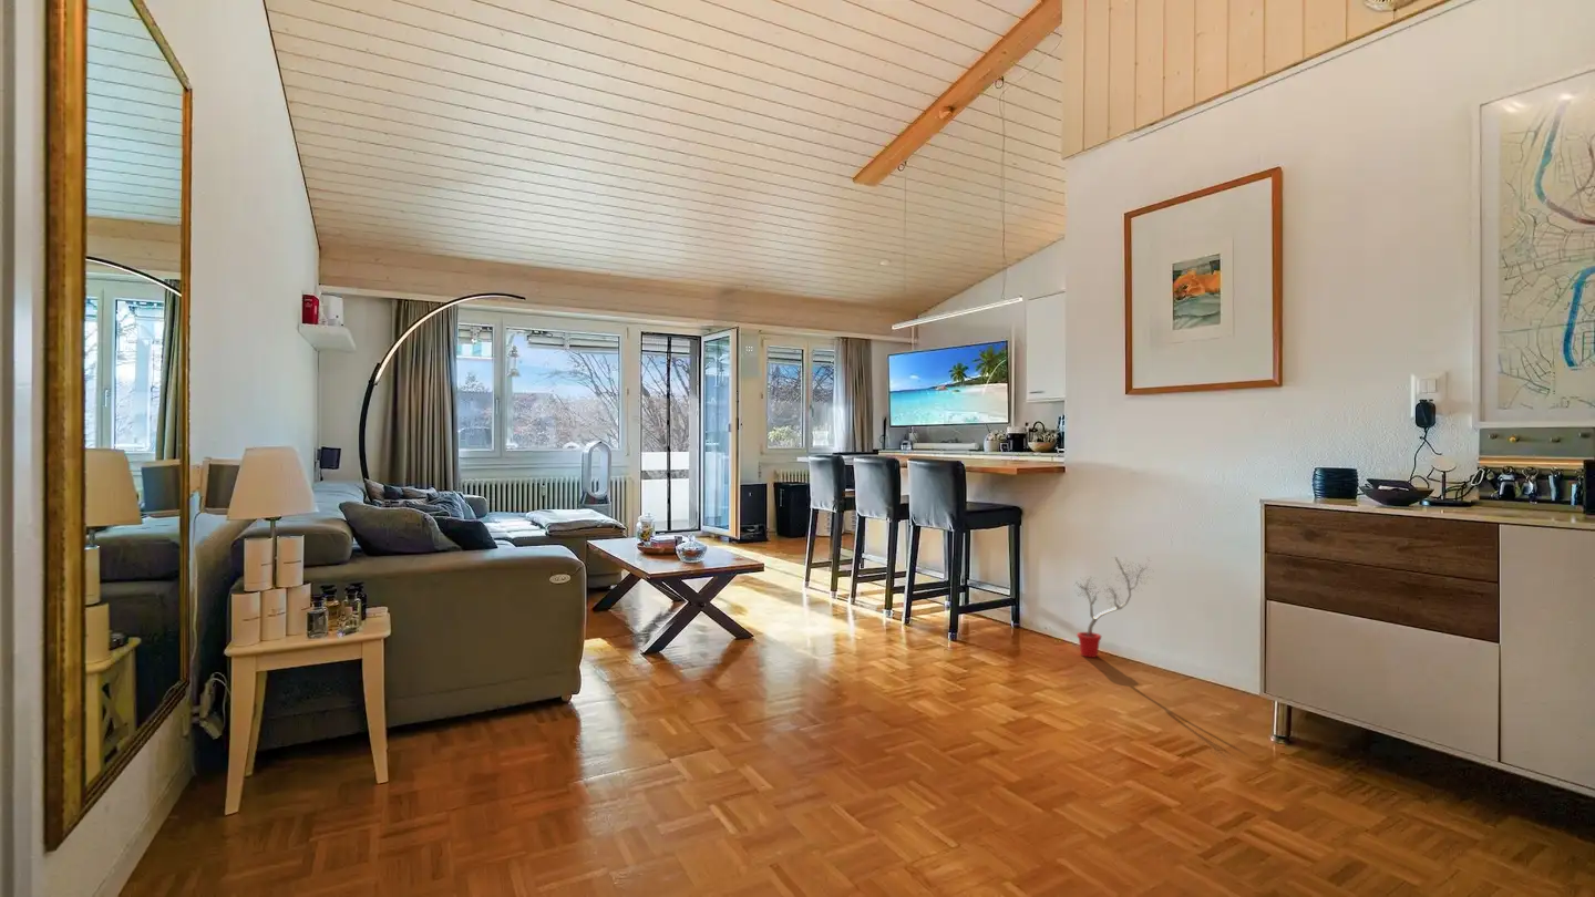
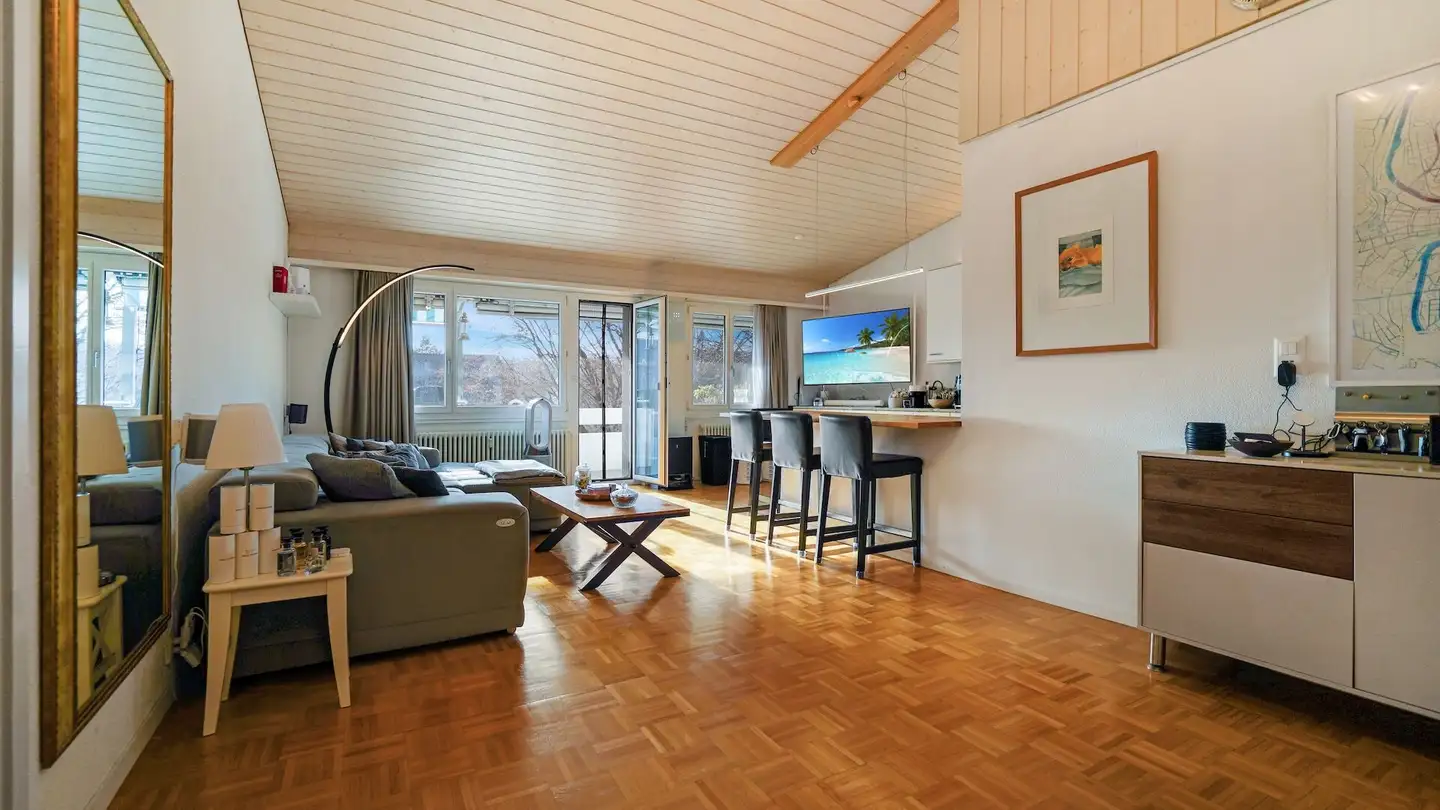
- potted tree (1111, 604)
